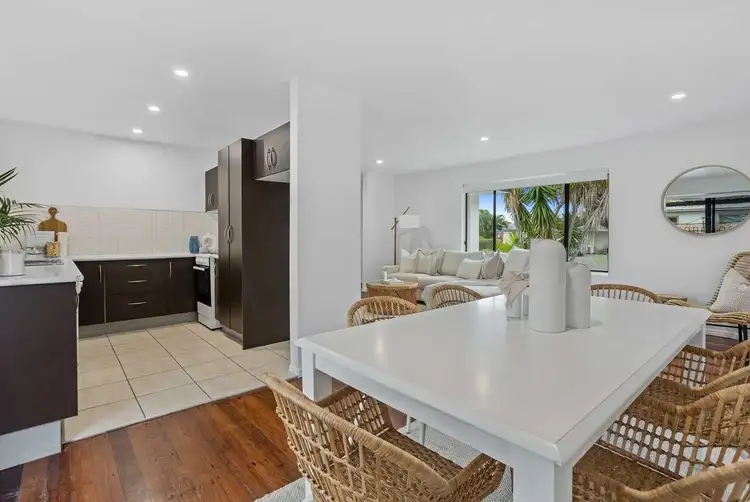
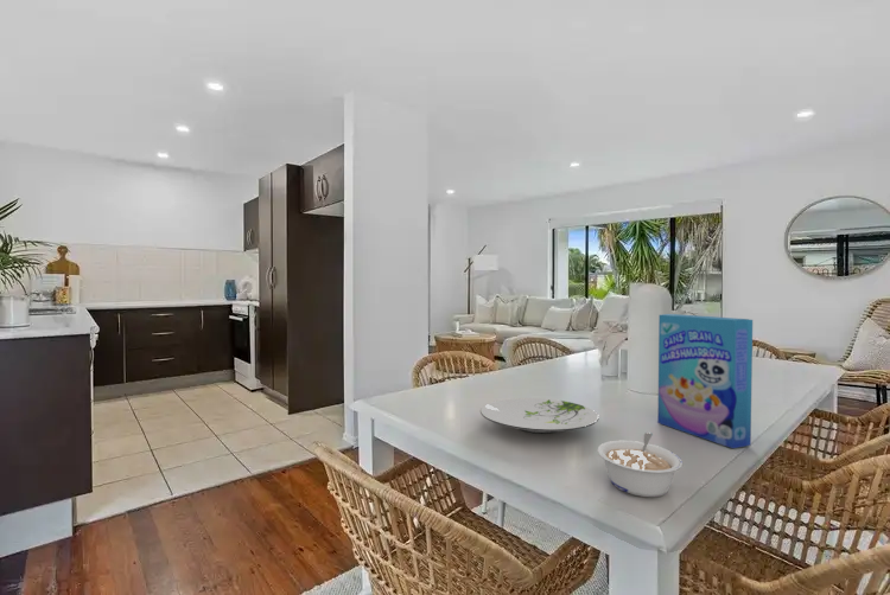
+ plate (538, 418)
+ legume (636, 465)
+ cereal box (701, 375)
